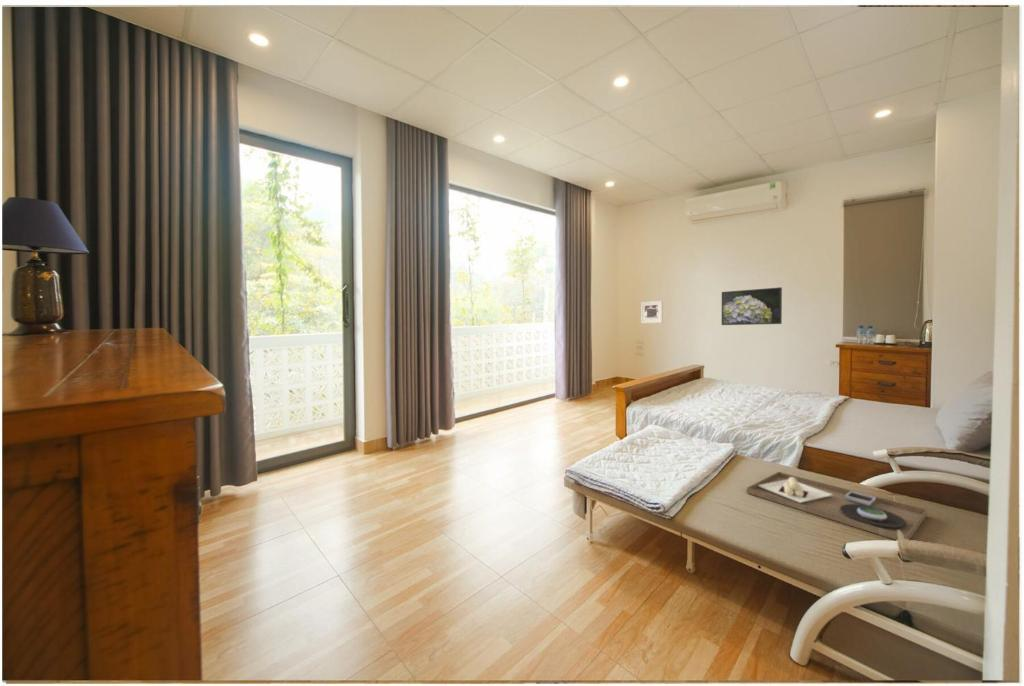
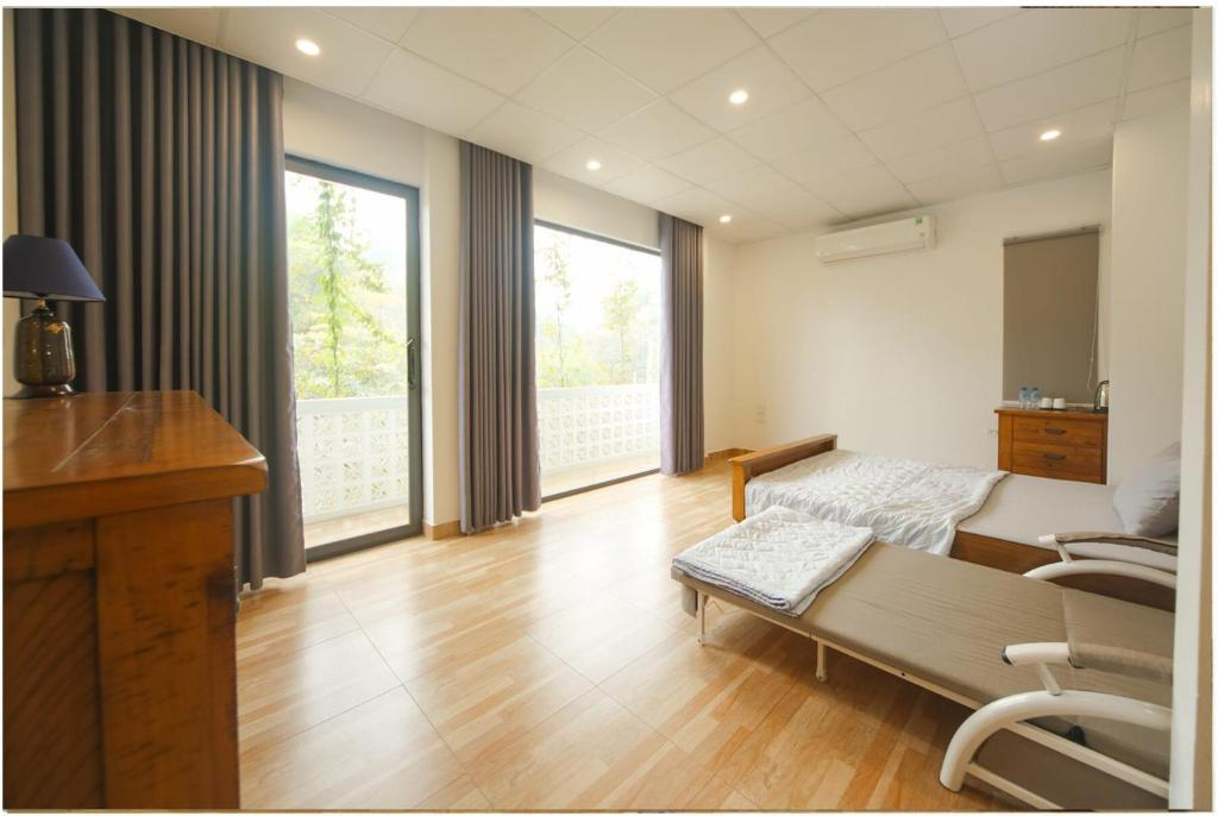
- platter (830, 495)
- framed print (750, 307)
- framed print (651, 312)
